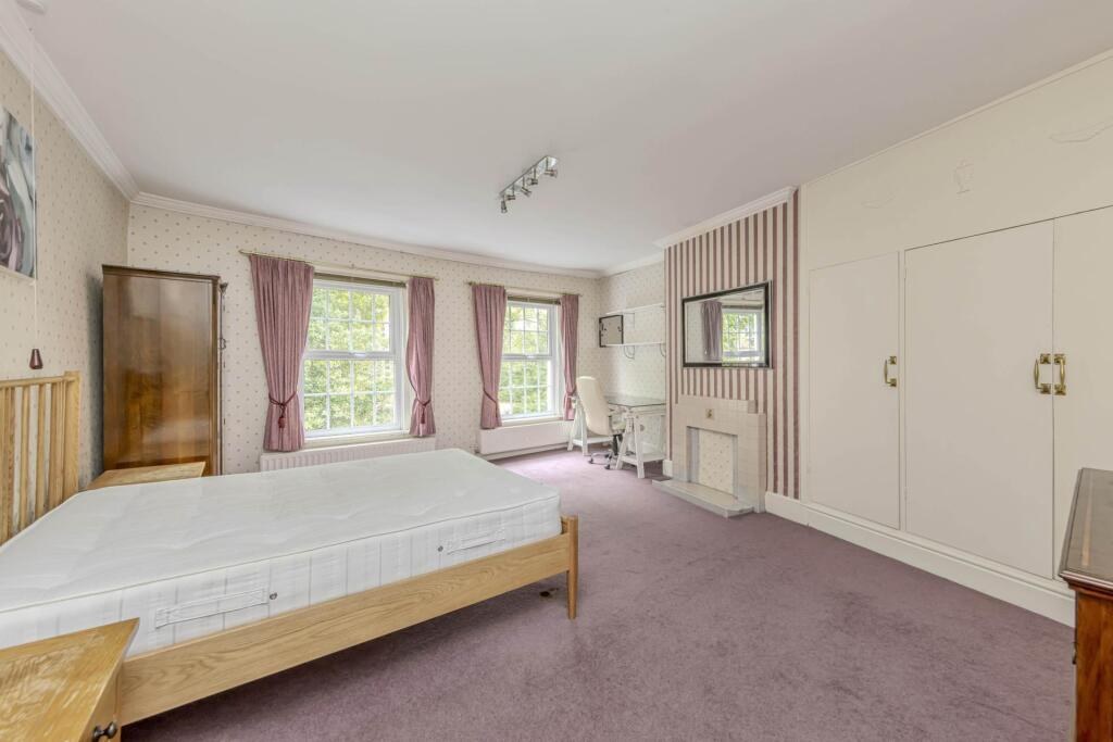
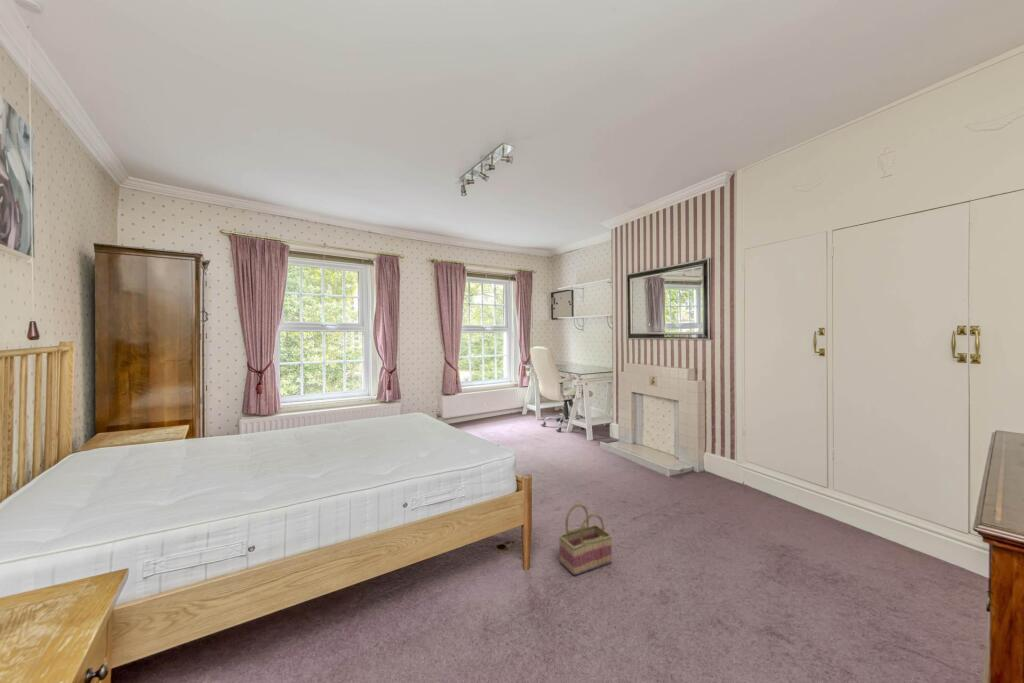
+ basket (585, 535)
